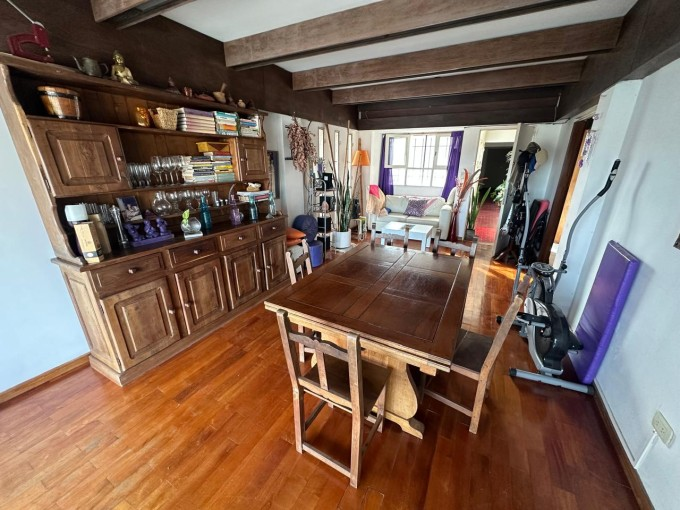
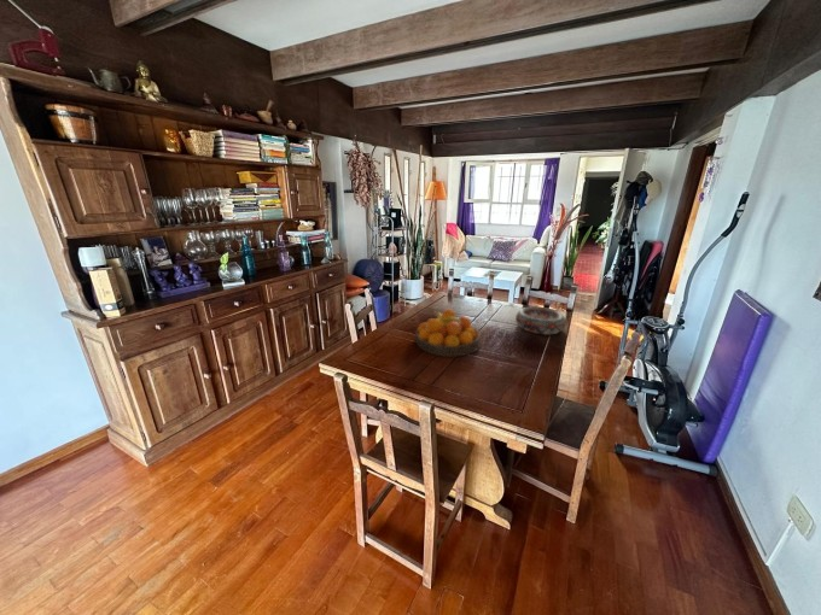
+ decorative bowl (540, 320)
+ fruit bowl (447, 328)
